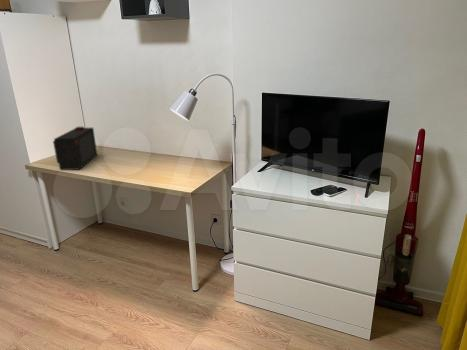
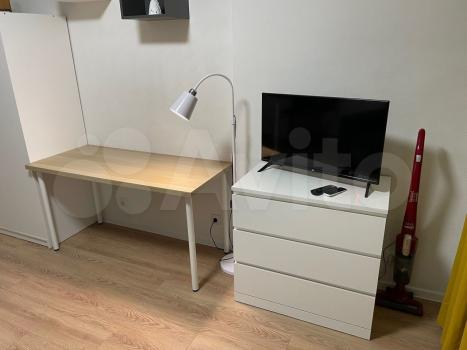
- speaker (75, 146)
